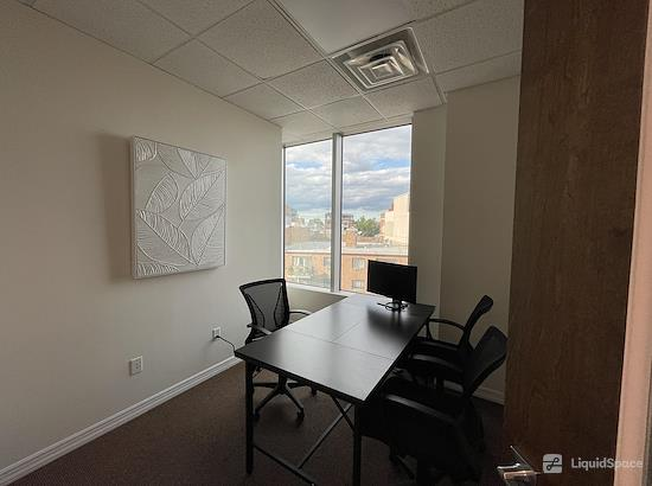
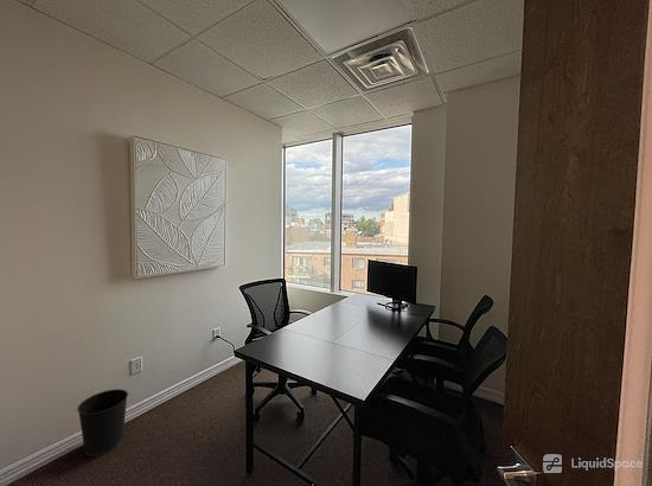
+ wastebasket (103, 422)
